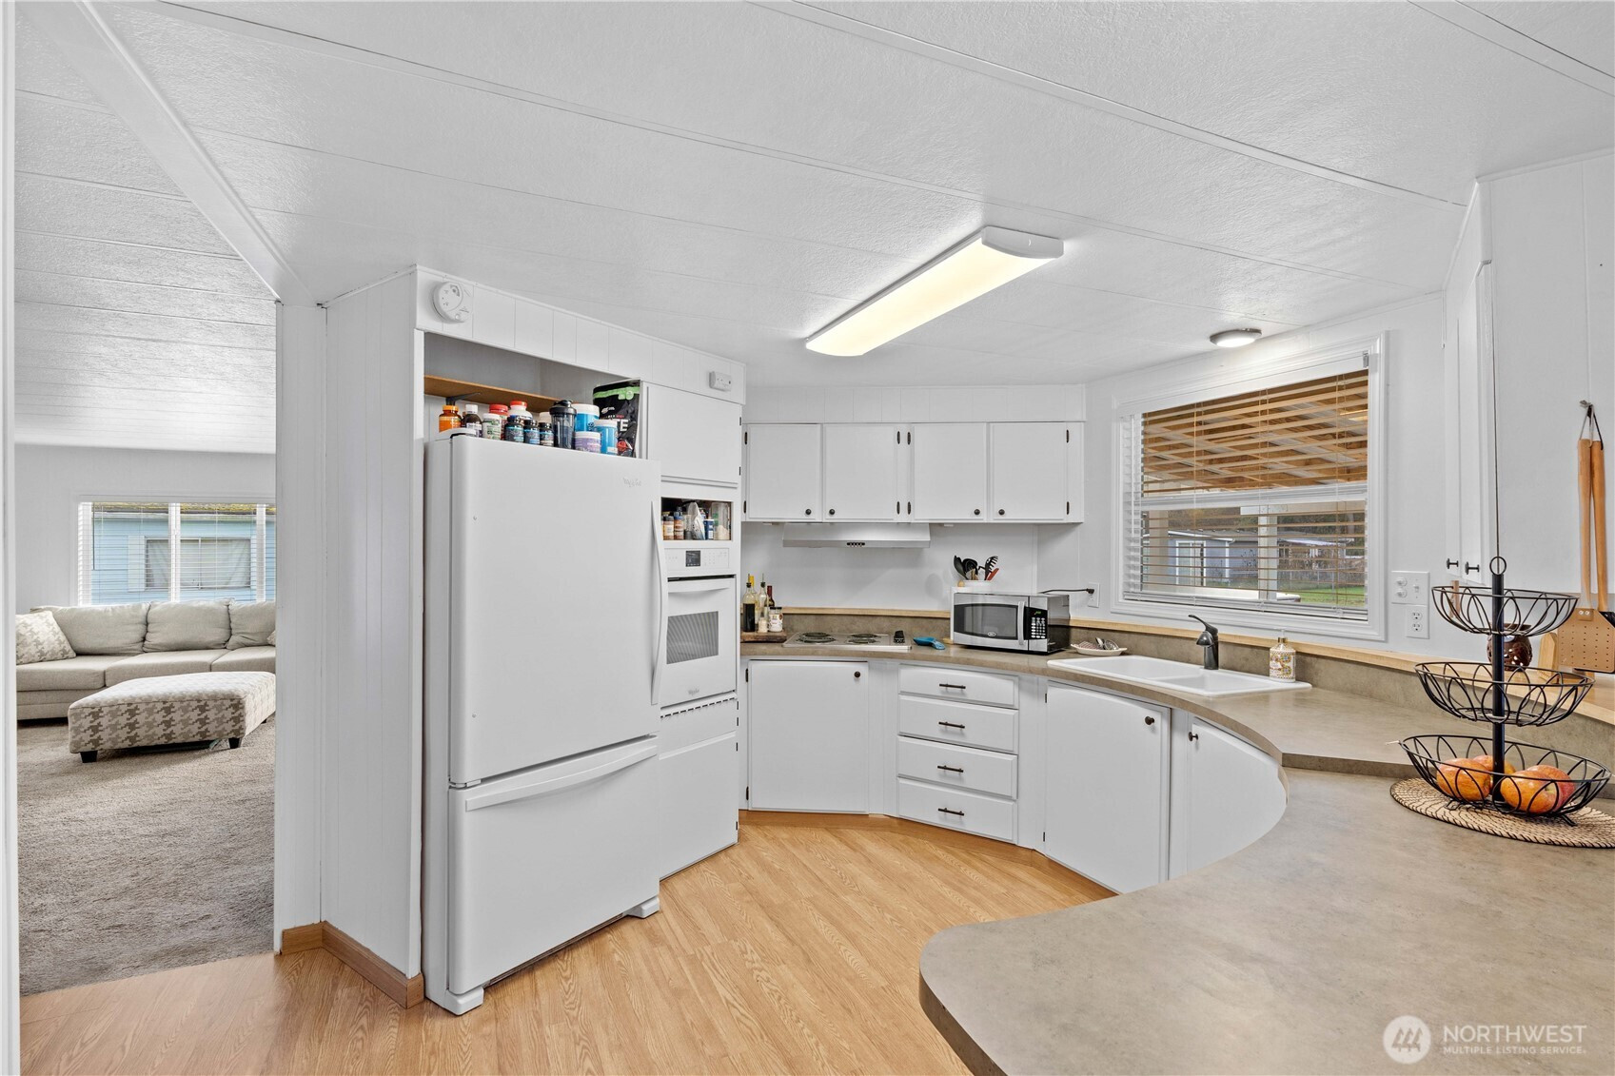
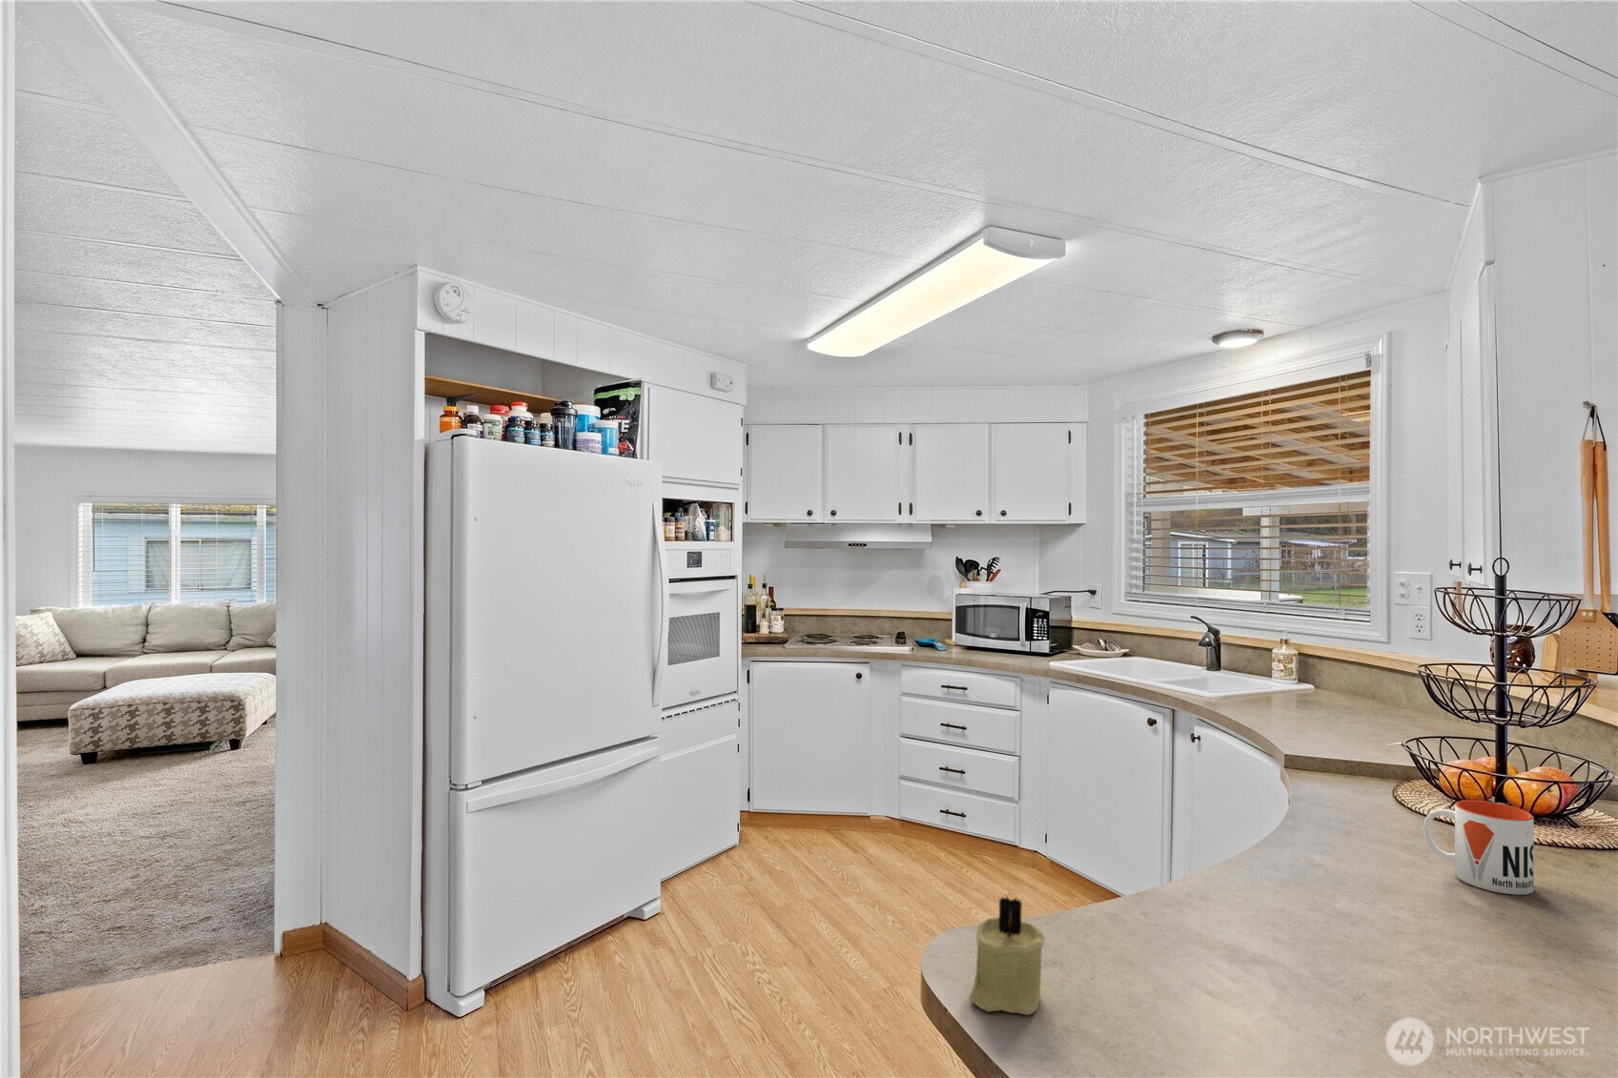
+ candle (1004, 947)
+ mug (1476, 842)
